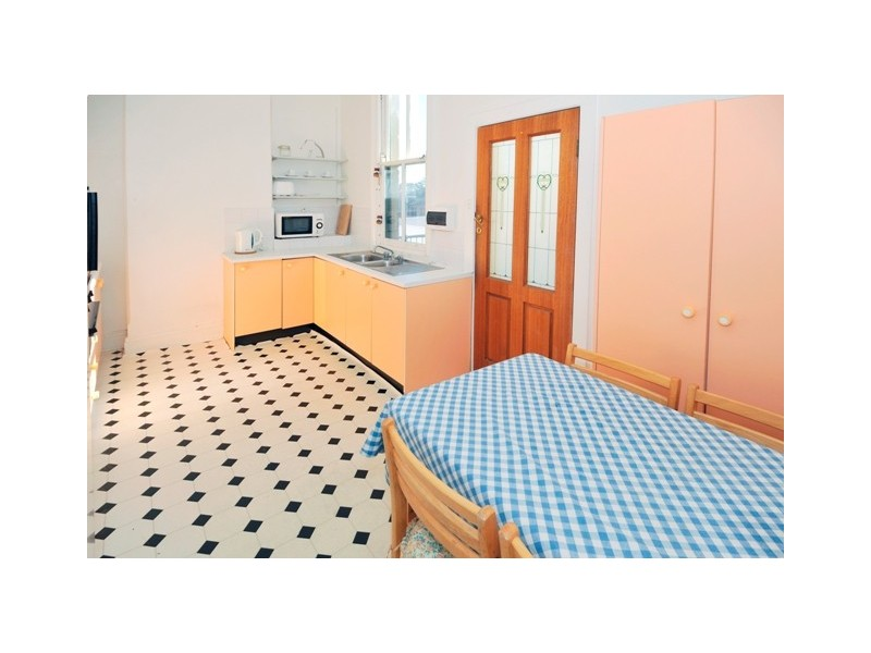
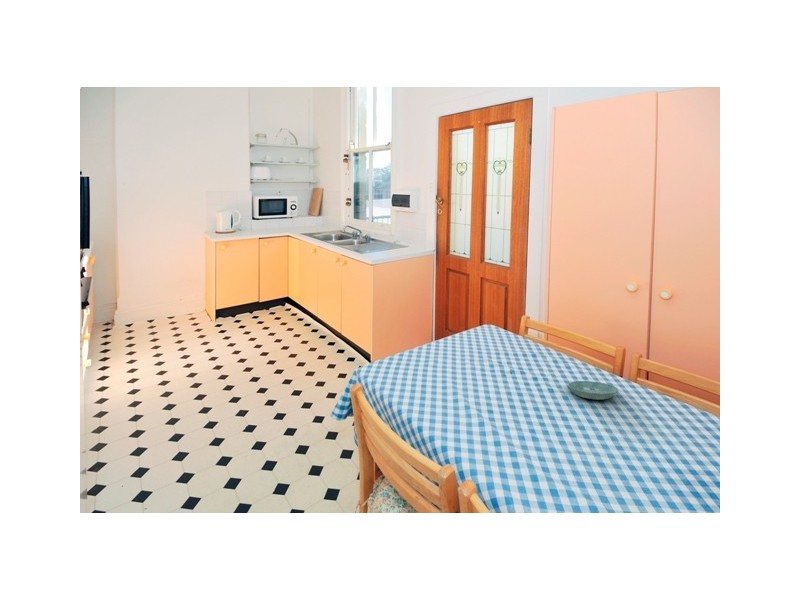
+ saucer (592, 390)
